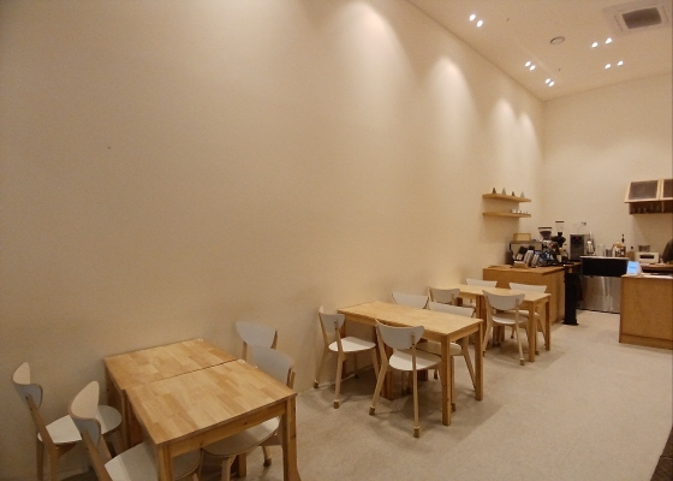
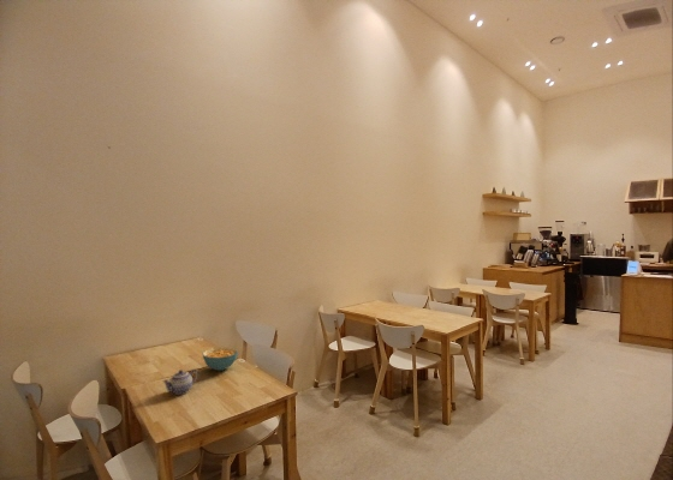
+ teapot (180, 380)
+ cereal bowl (220, 360)
